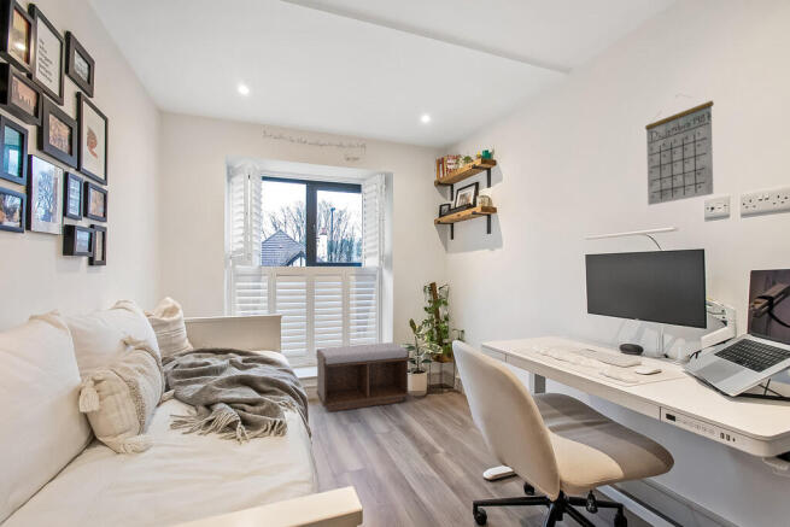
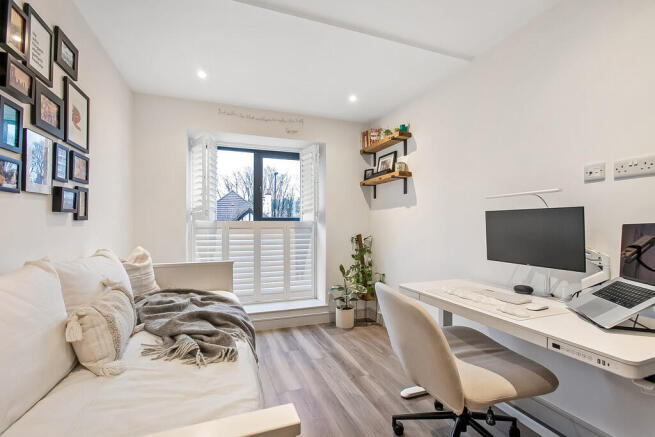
- bench (362, 373)
- calendar (677, 146)
